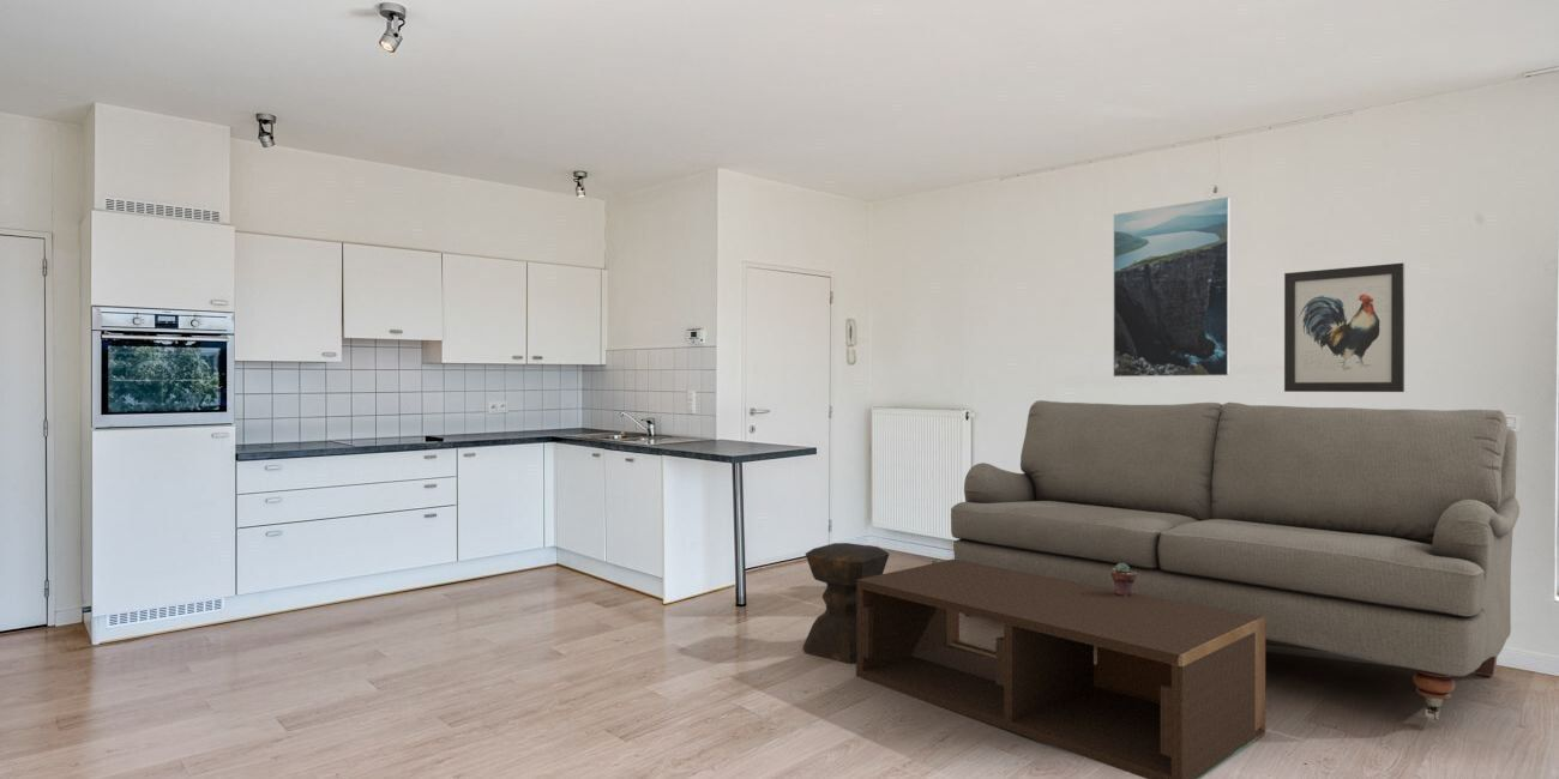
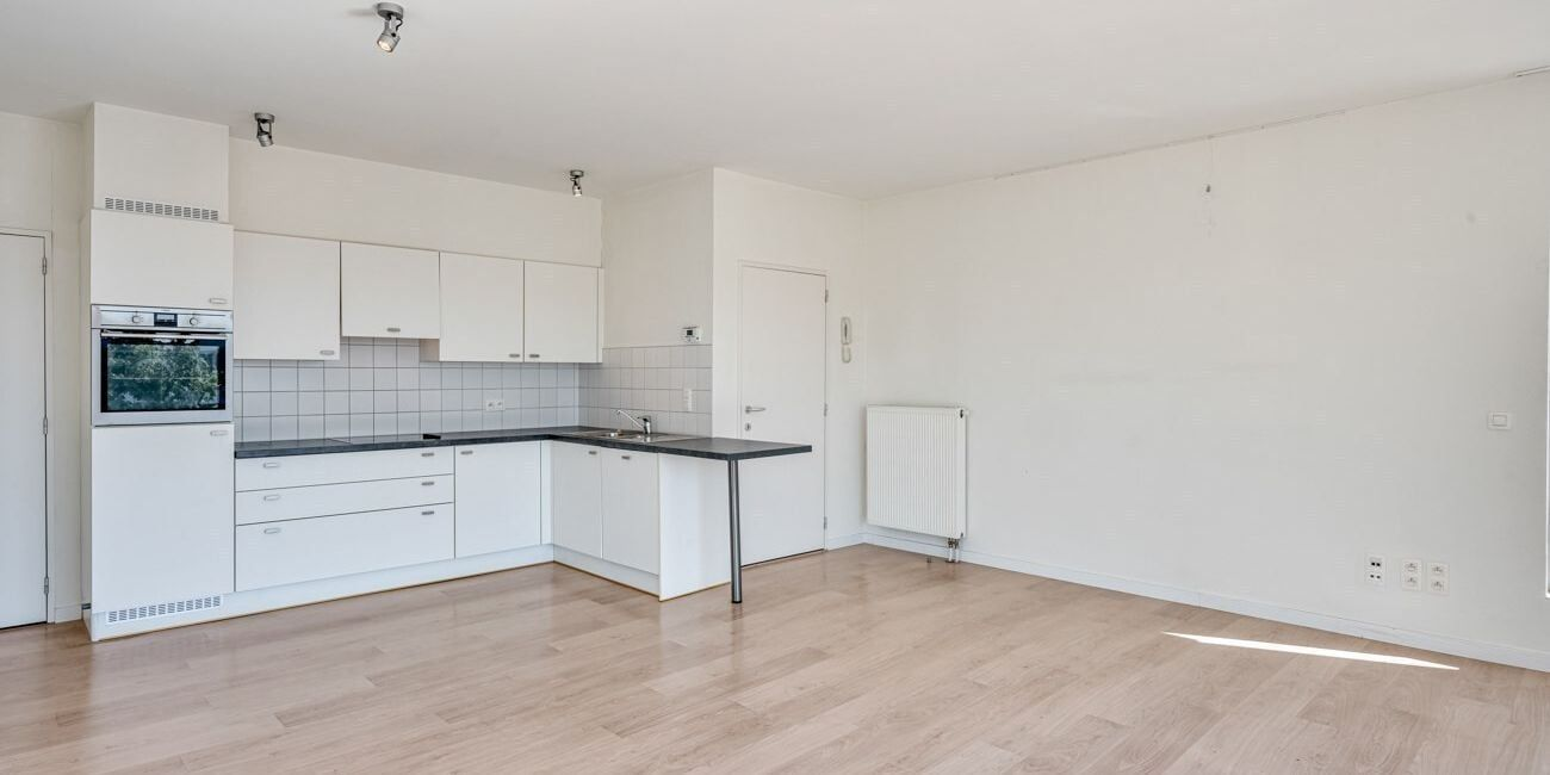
- potted succulent (1124, 578)
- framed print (1168, 291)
- coffee table (1042, 650)
- stool (847, 598)
- sofa (1202, 519)
- wall art (1342, 330)
